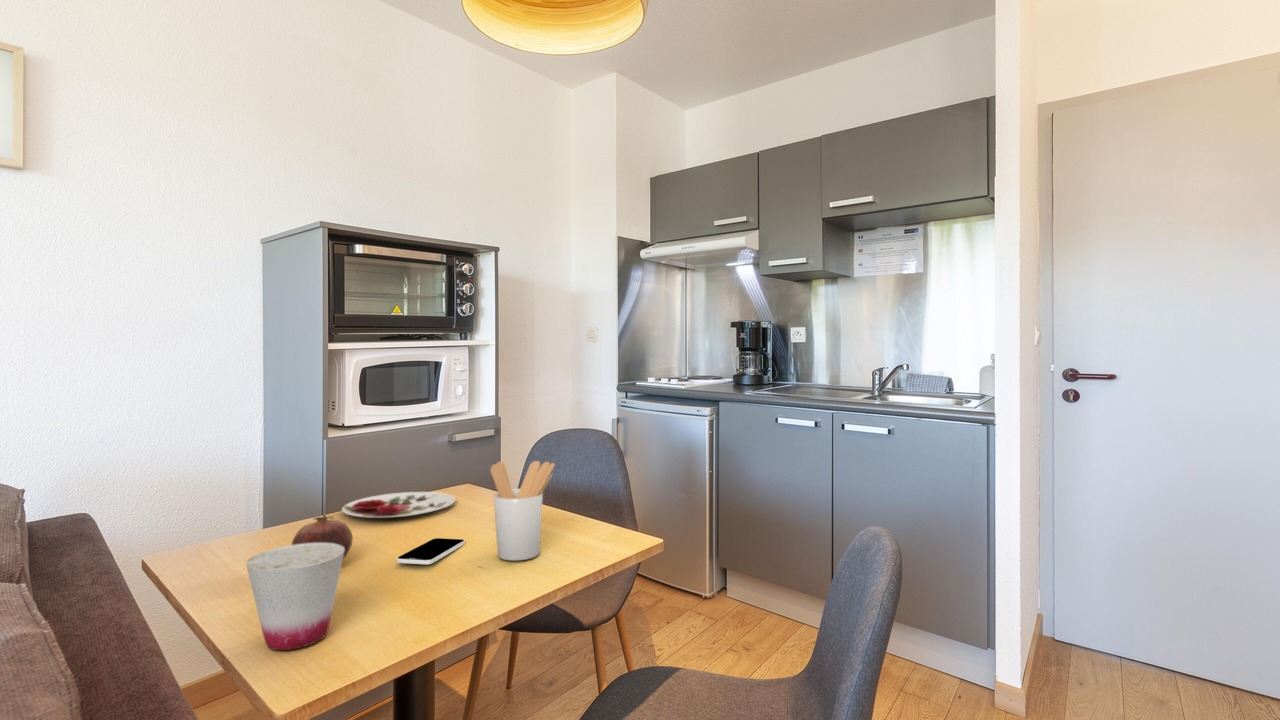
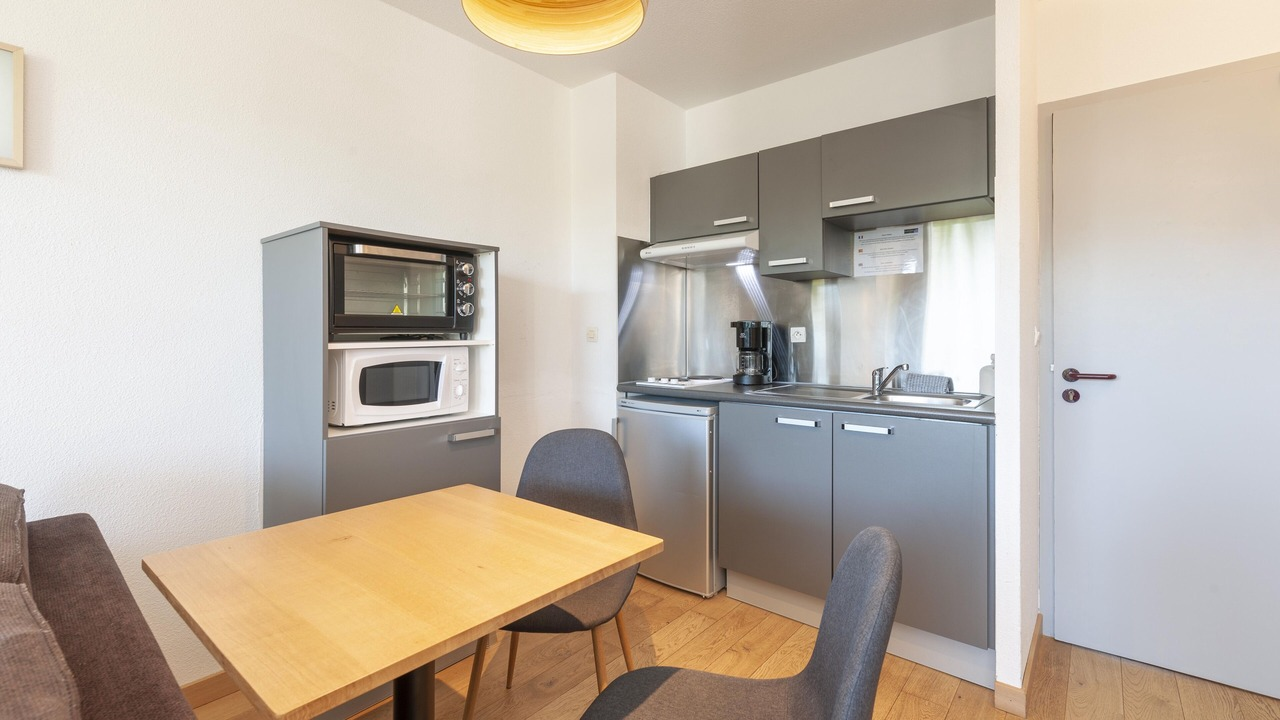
- plate (400, 502)
- utensil holder (526, 506)
- cup (297, 596)
- fruit (322, 541)
- smartphone (432, 550)
